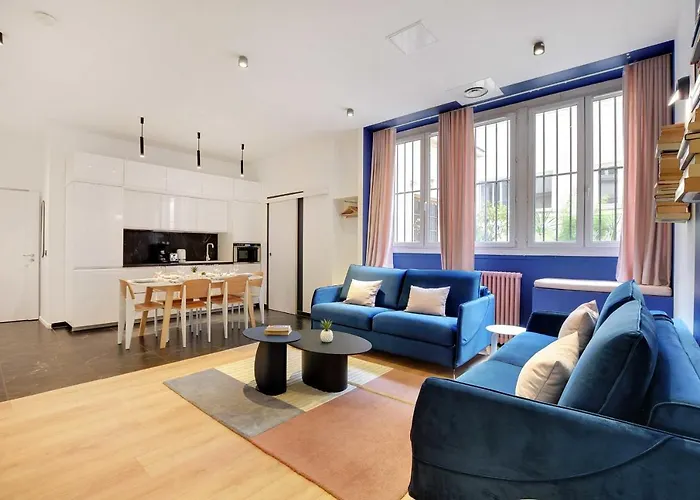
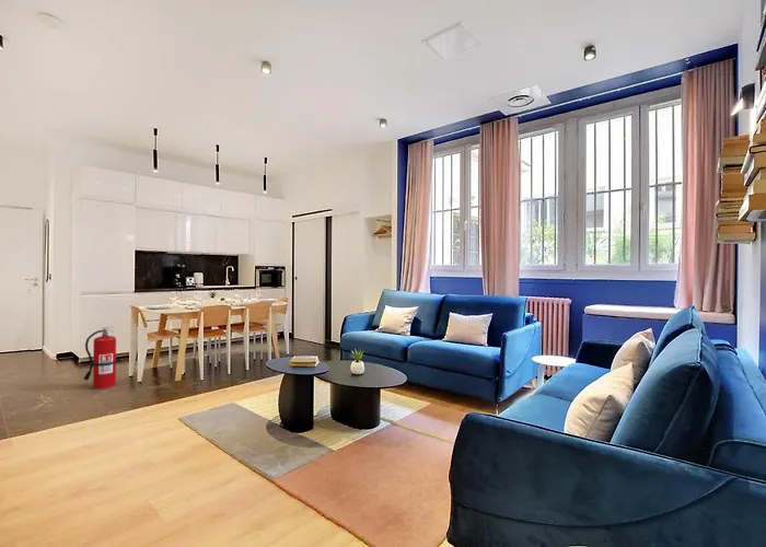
+ fire extinguisher (100, 357)
